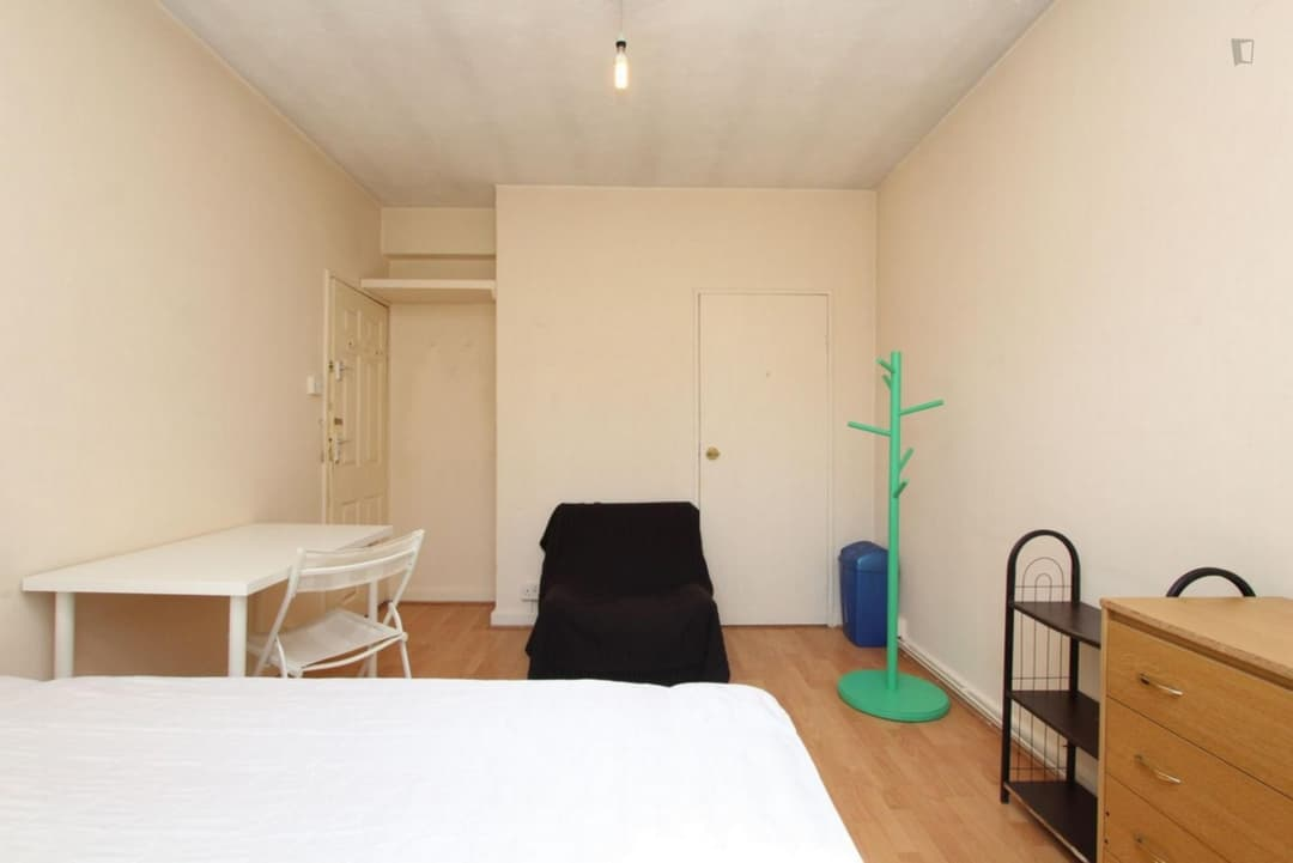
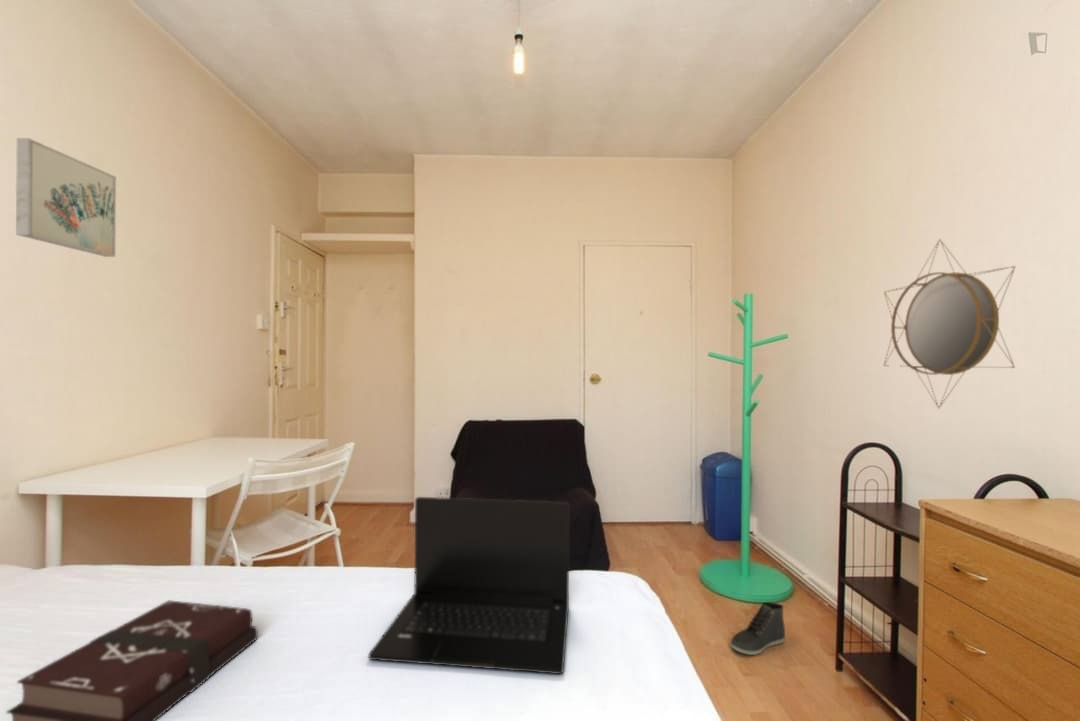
+ wall art (70, 203)
+ laptop (478, 573)
+ home mirror (939, 323)
+ hardback book (149, 660)
+ sneaker (756, 625)
